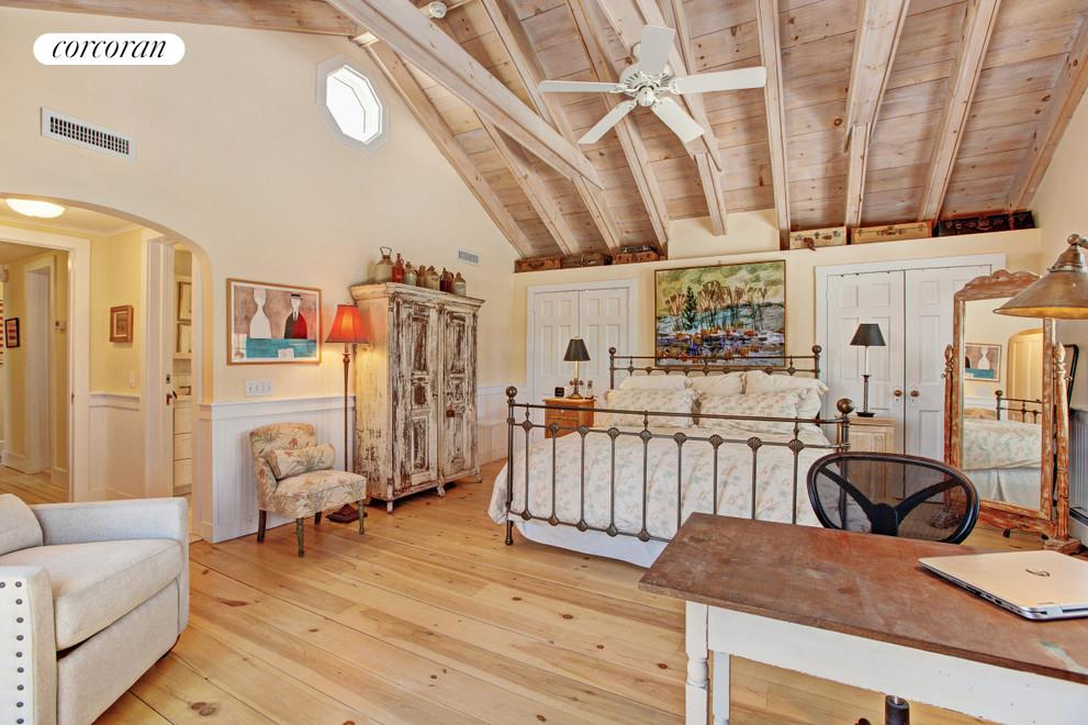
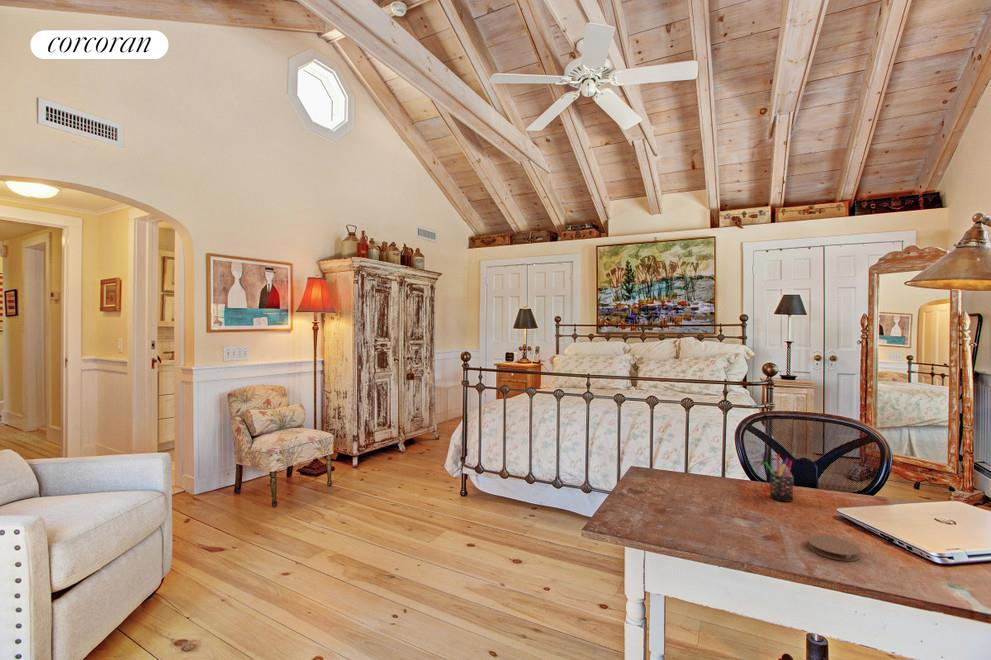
+ pen holder (778, 476)
+ coaster (833, 547)
